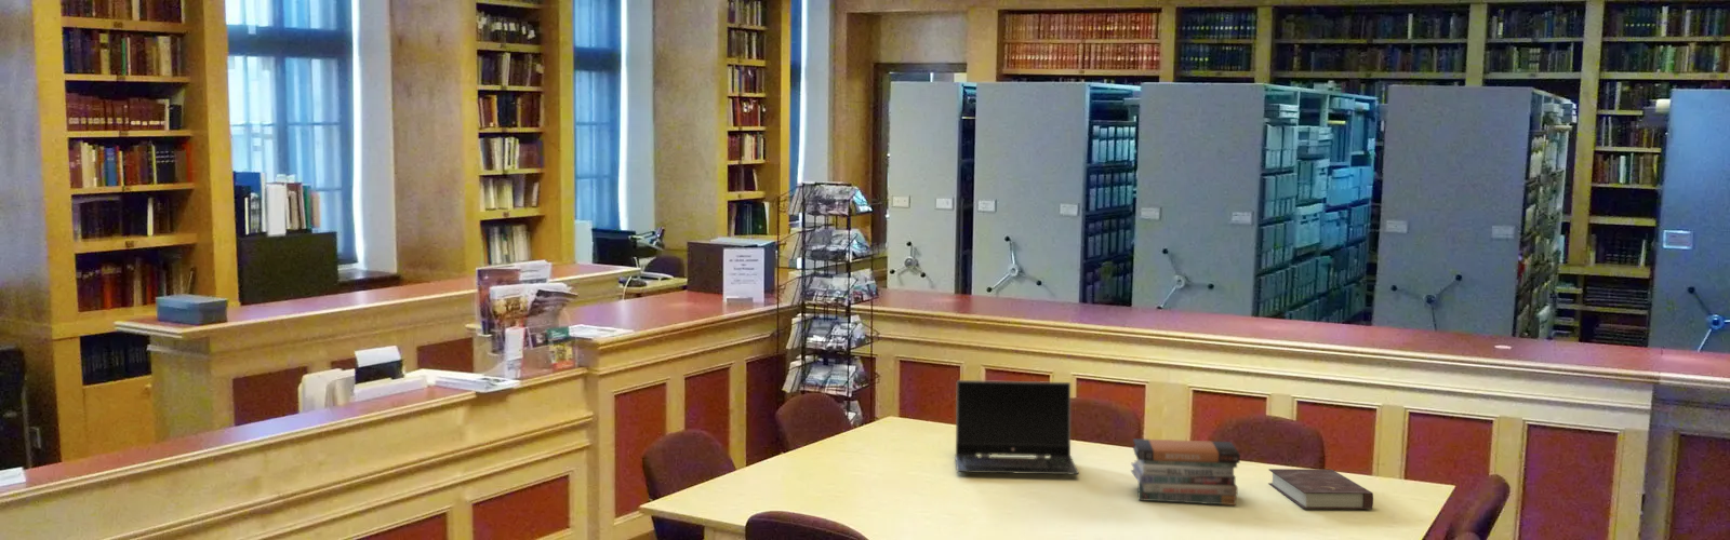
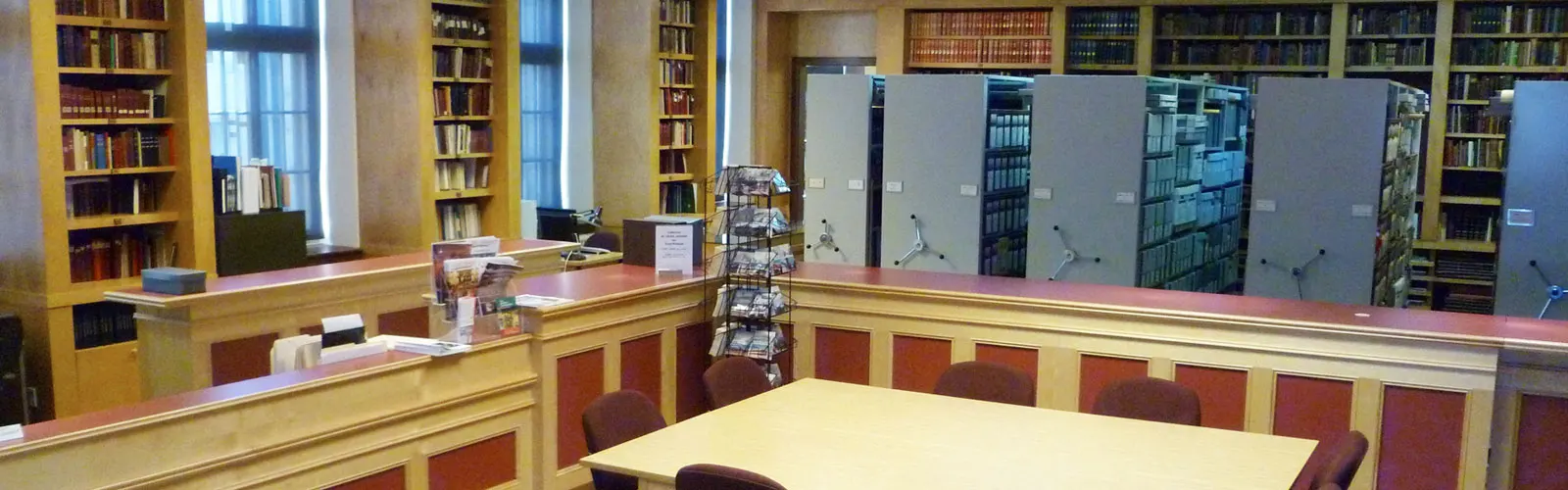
- book (1318, 488)
- laptop computer (1015, 428)
- book stack (1184, 471)
